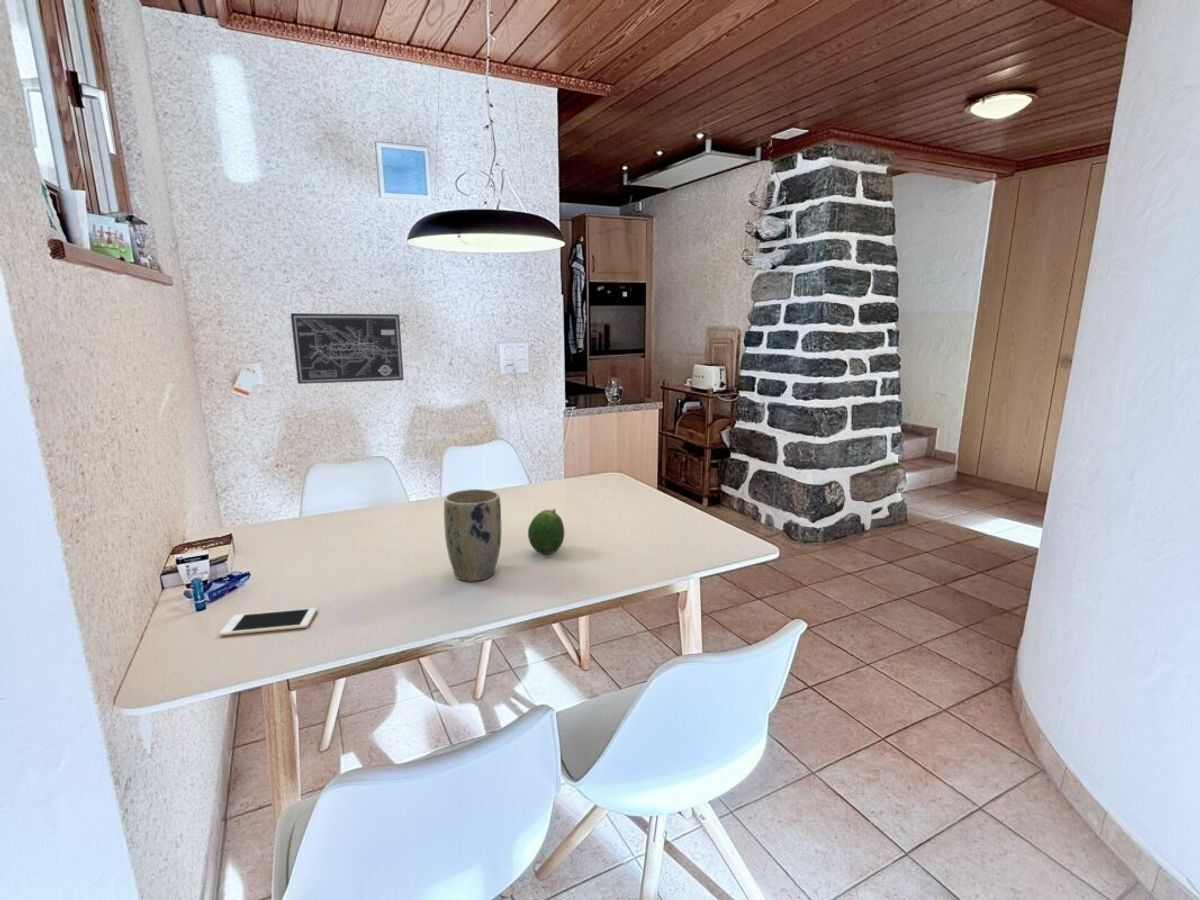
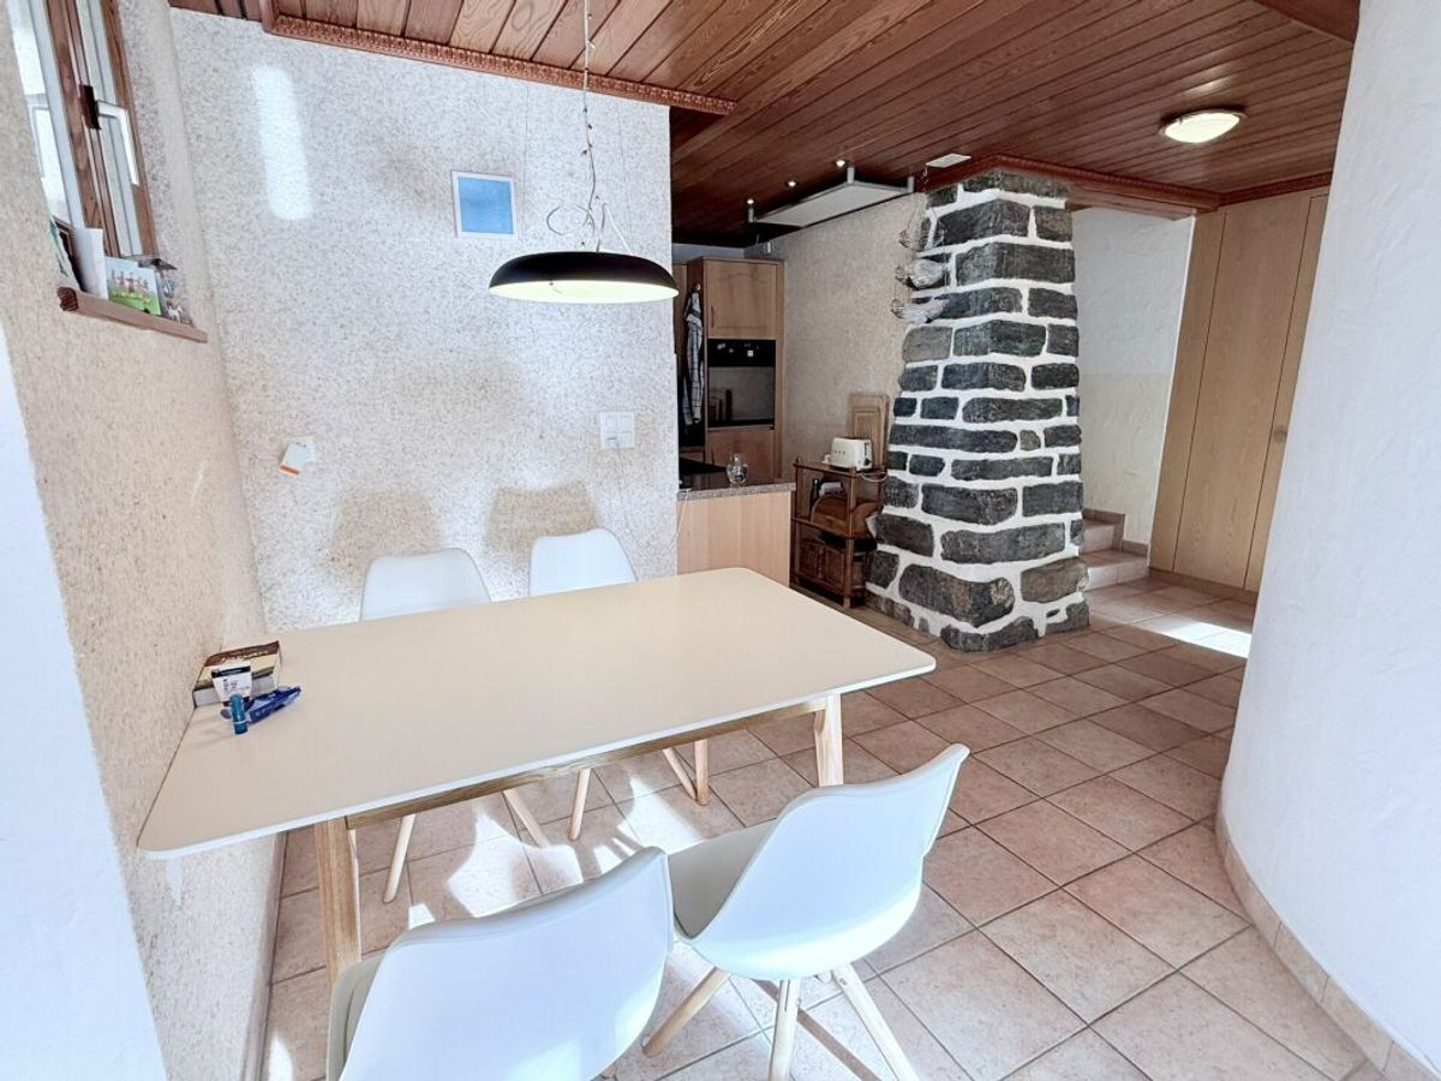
- plant pot (473, 535)
- cell phone (270, 621)
- wall art (349, 348)
- fruit (546, 531)
